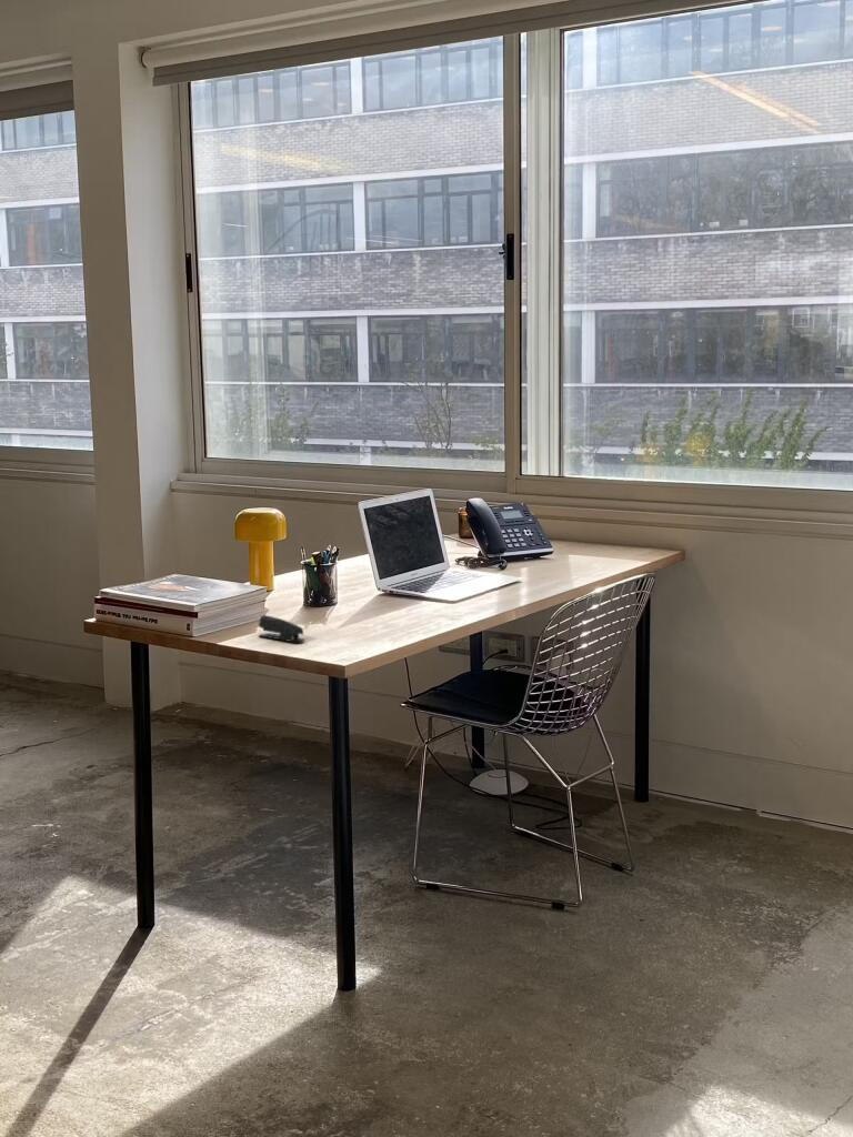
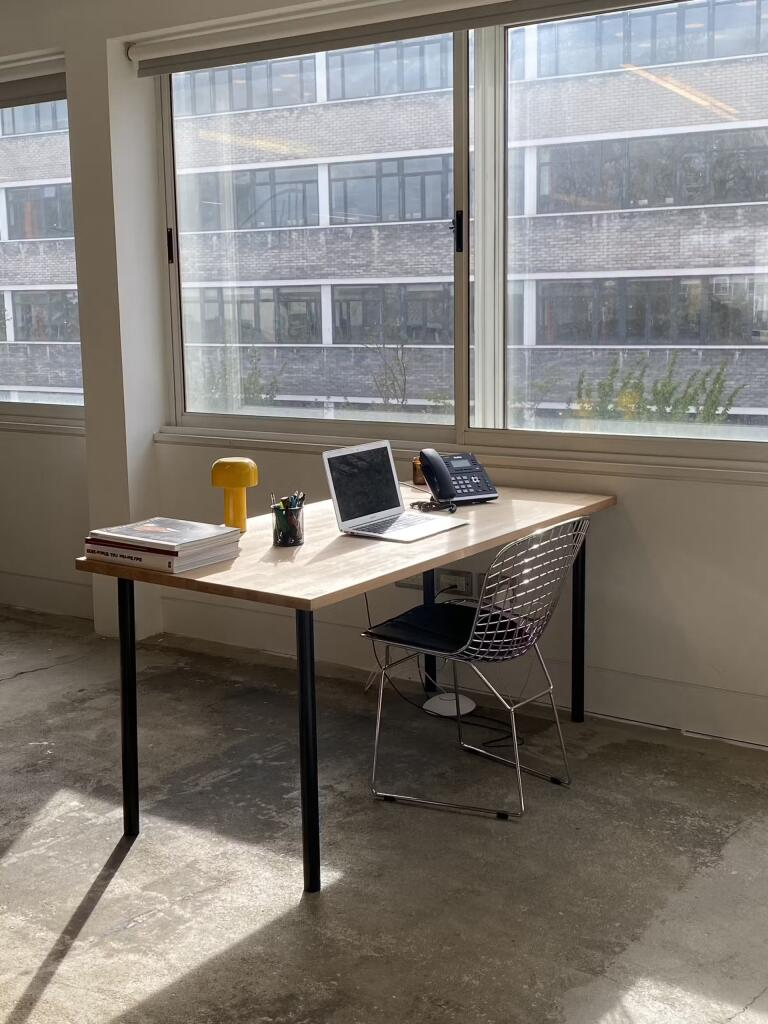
- stapler (281, 628)
